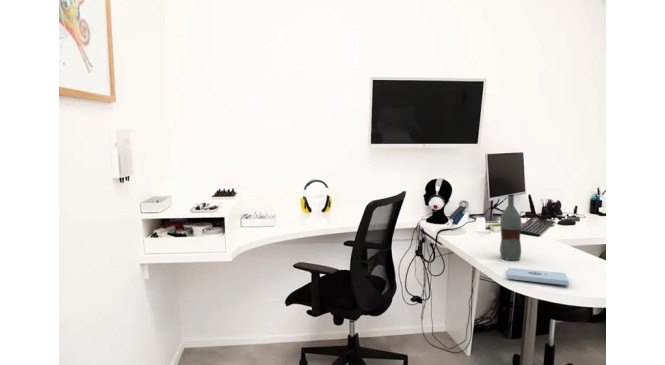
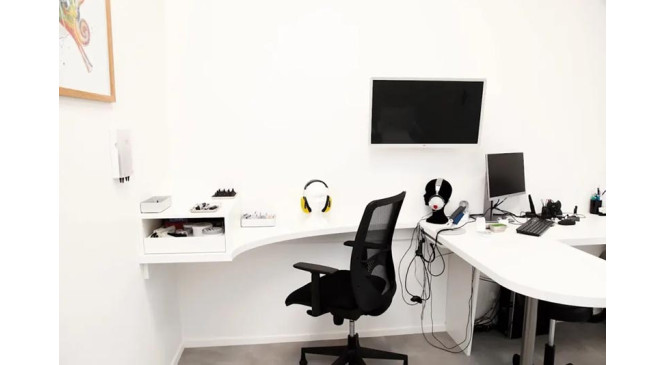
- notepad (536, 275)
- bottle (510, 226)
